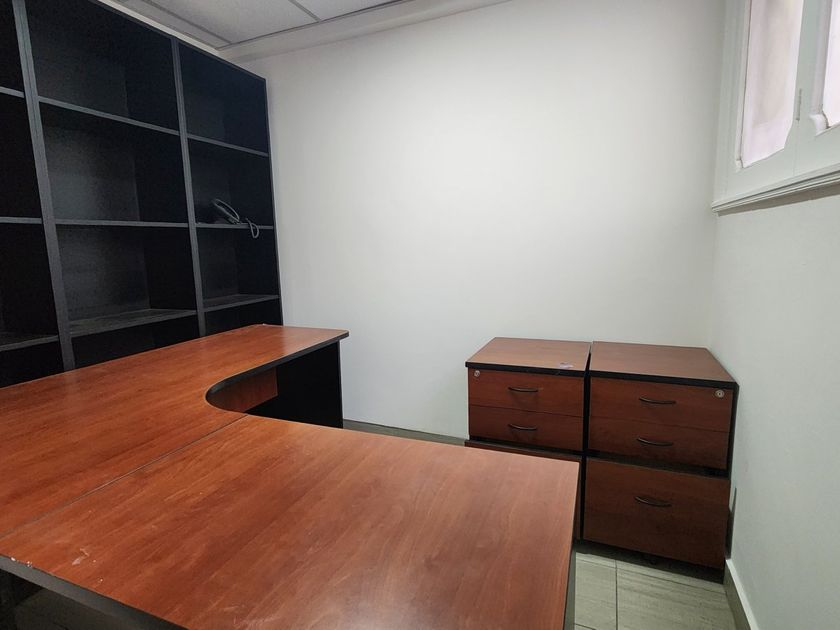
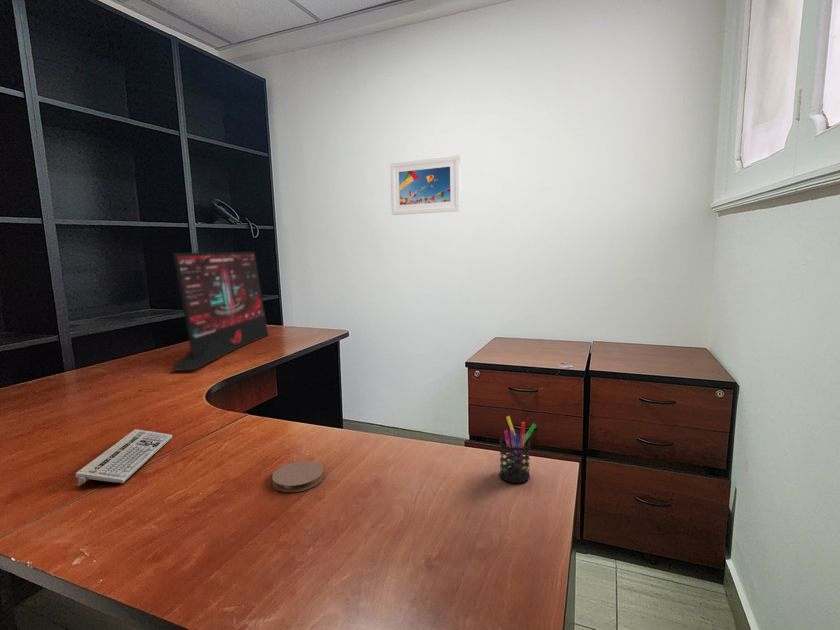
+ coaster (298, 475)
+ monitor (223, 300)
+ pen holder (518, 446)
+ computer keyboard (129, 453)
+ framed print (424, 186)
